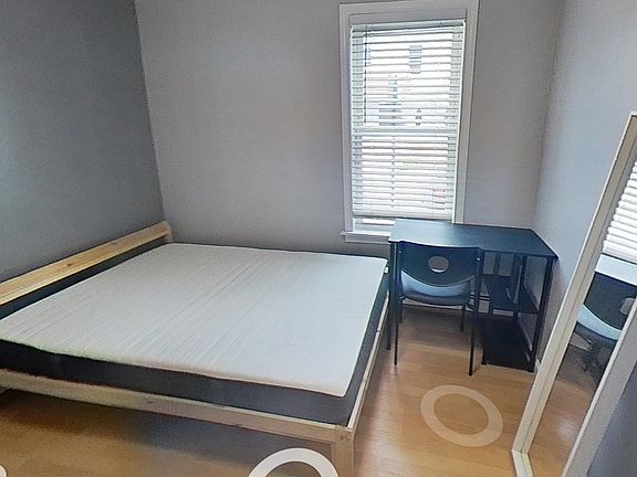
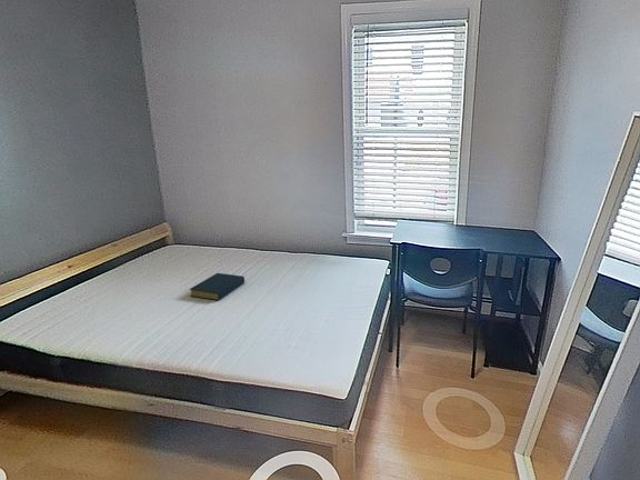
+ hardback book (218, 286)
